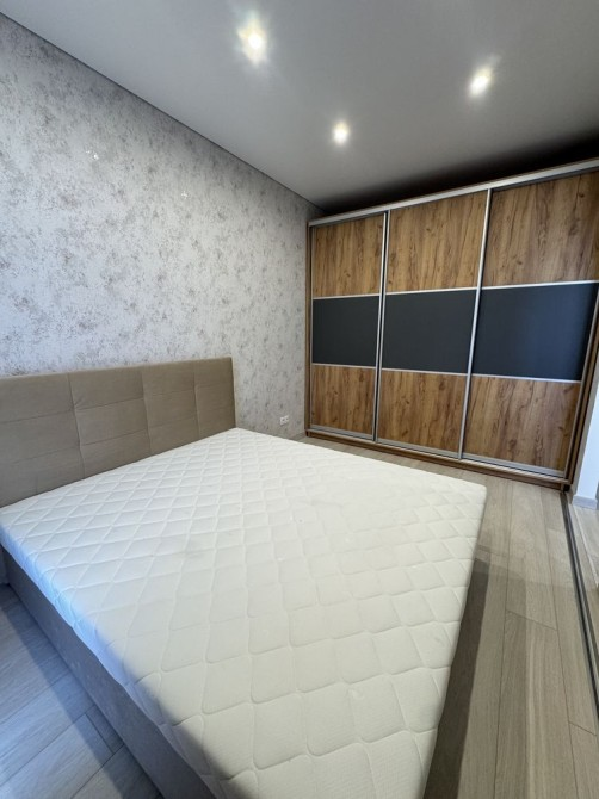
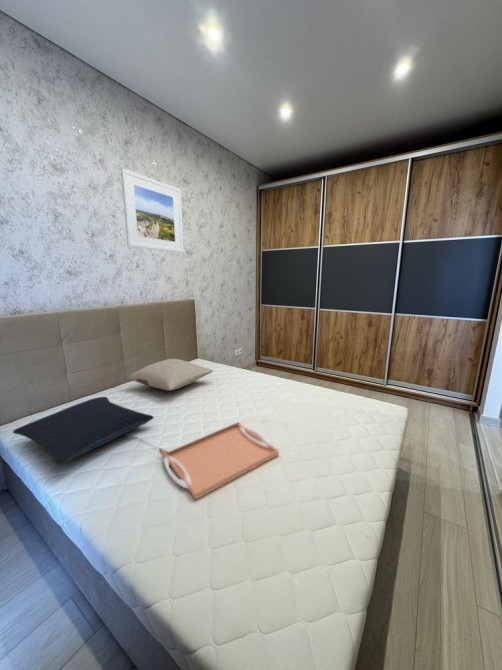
+ pillow (87, 423)
+ pillow (172, 373)
+ serving tray (218, 451)
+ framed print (155, 215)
